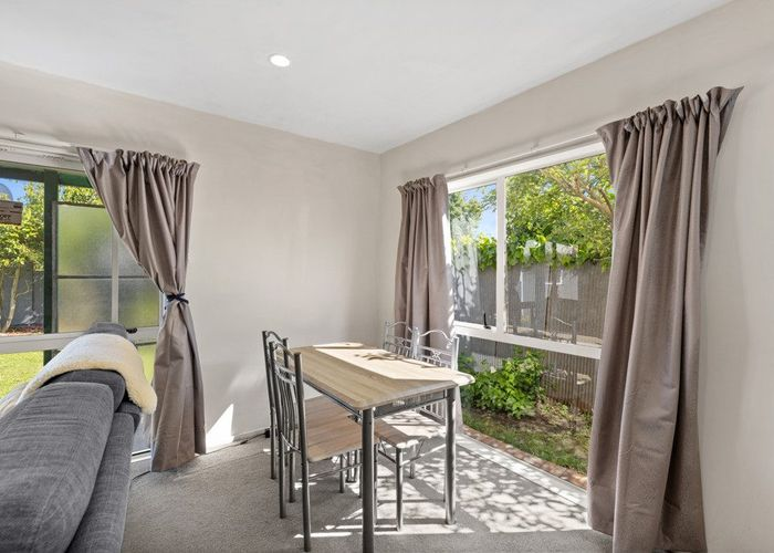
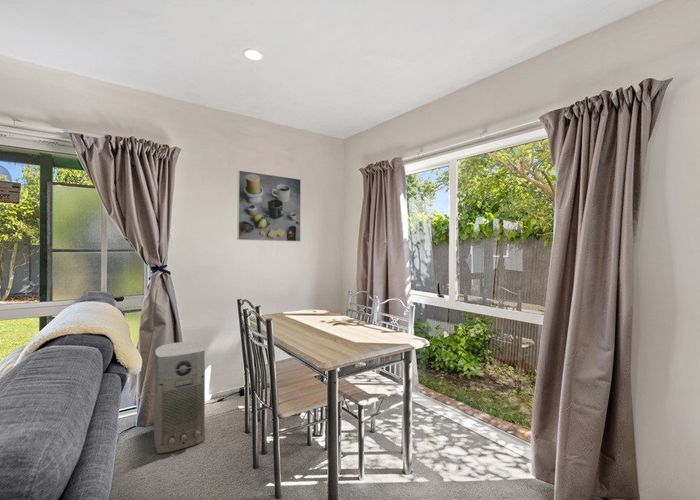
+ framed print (270, 207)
+ air purifier (179, 392)
